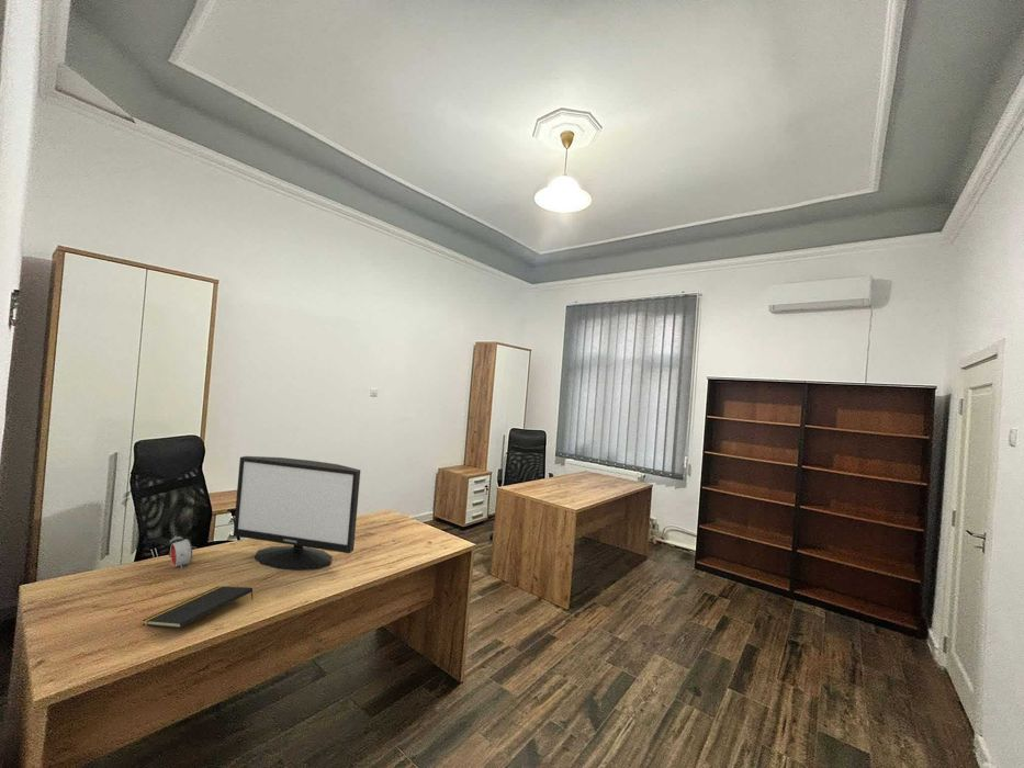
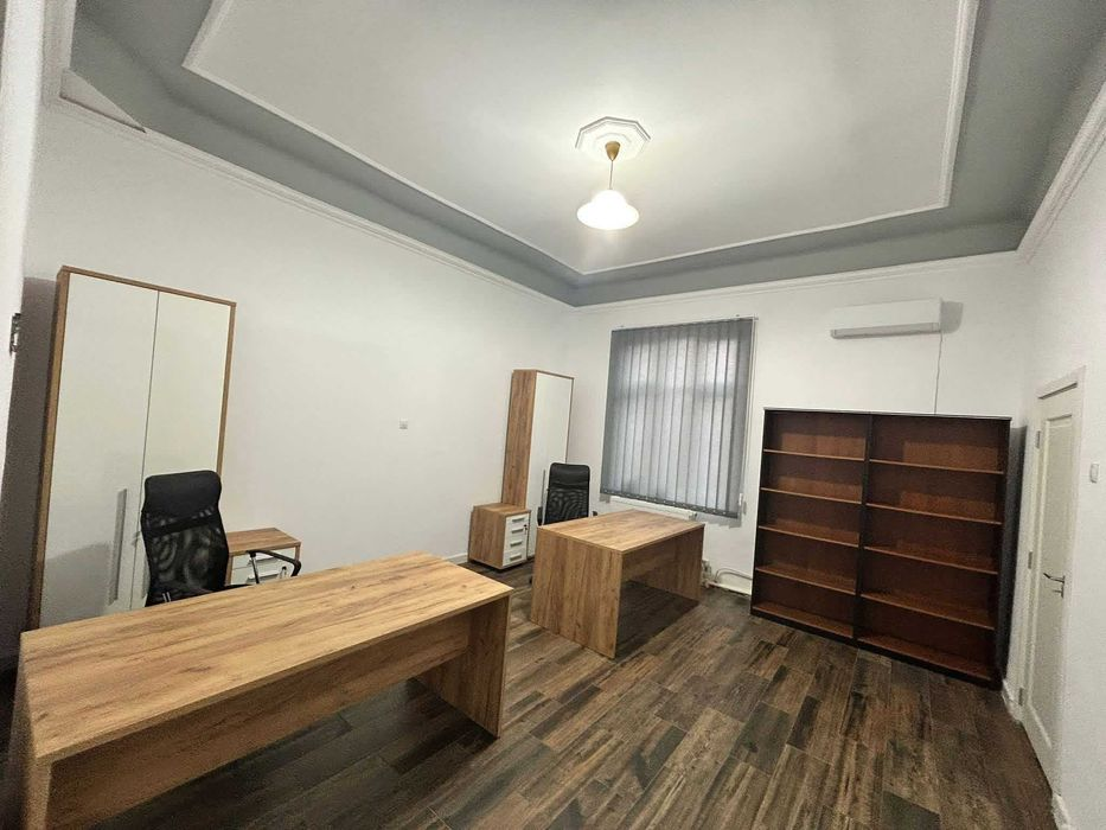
- monitor (297, 510)
- notepad (201, 605)
- alarm clock (180, 551)
